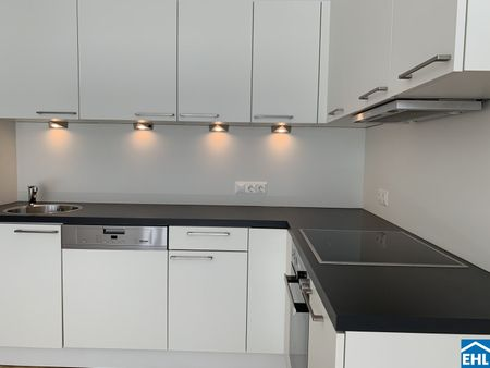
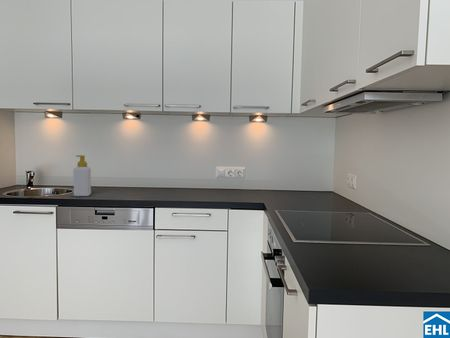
+ soap bottle (82, 175)
